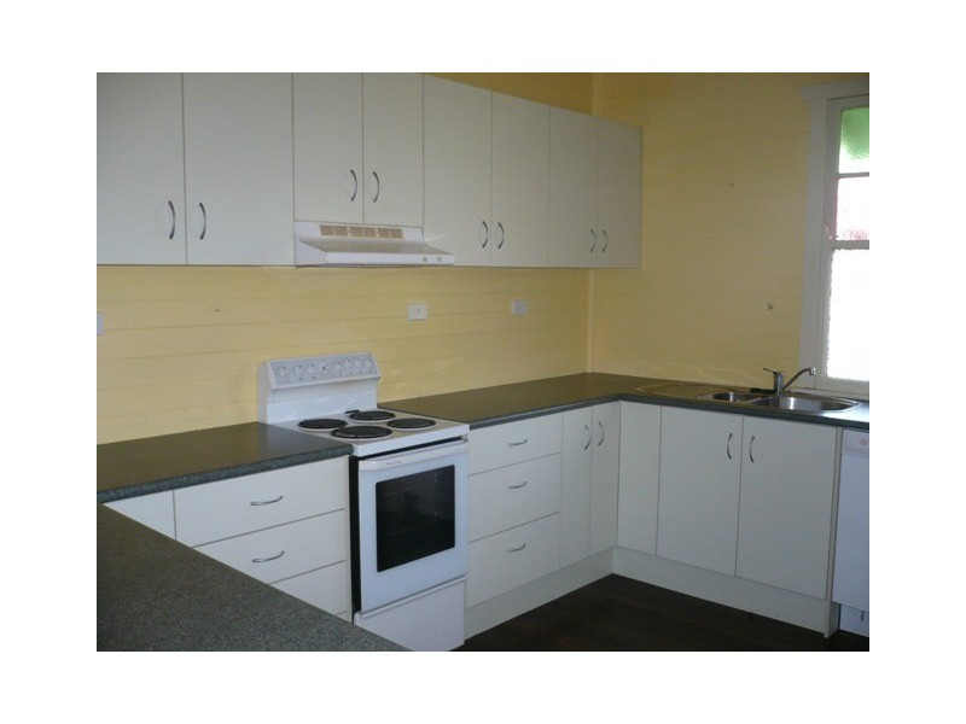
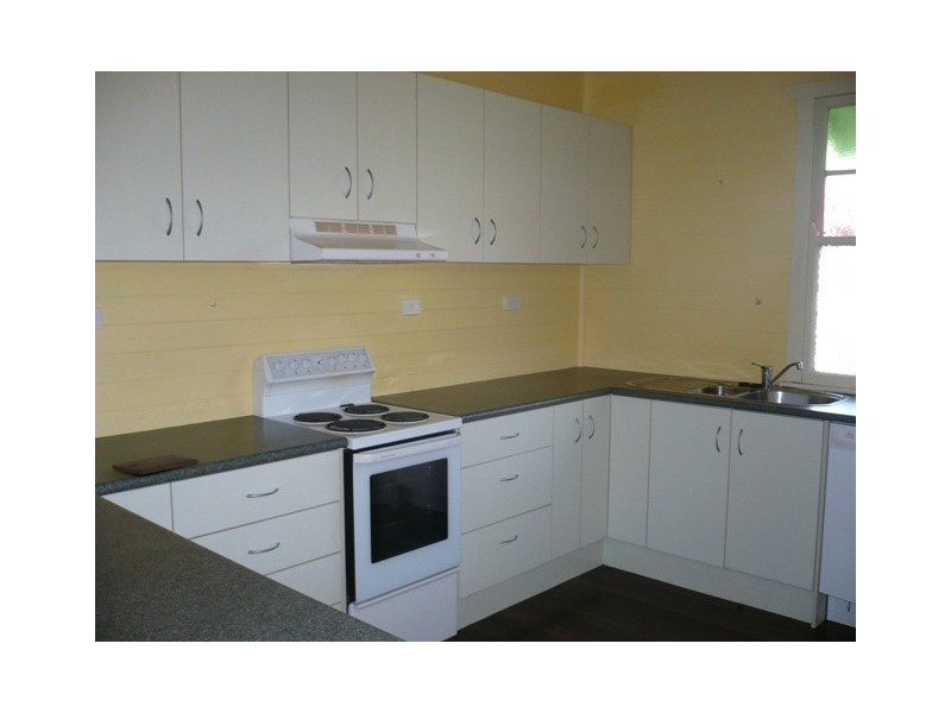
+ cutting board (156, 463)
